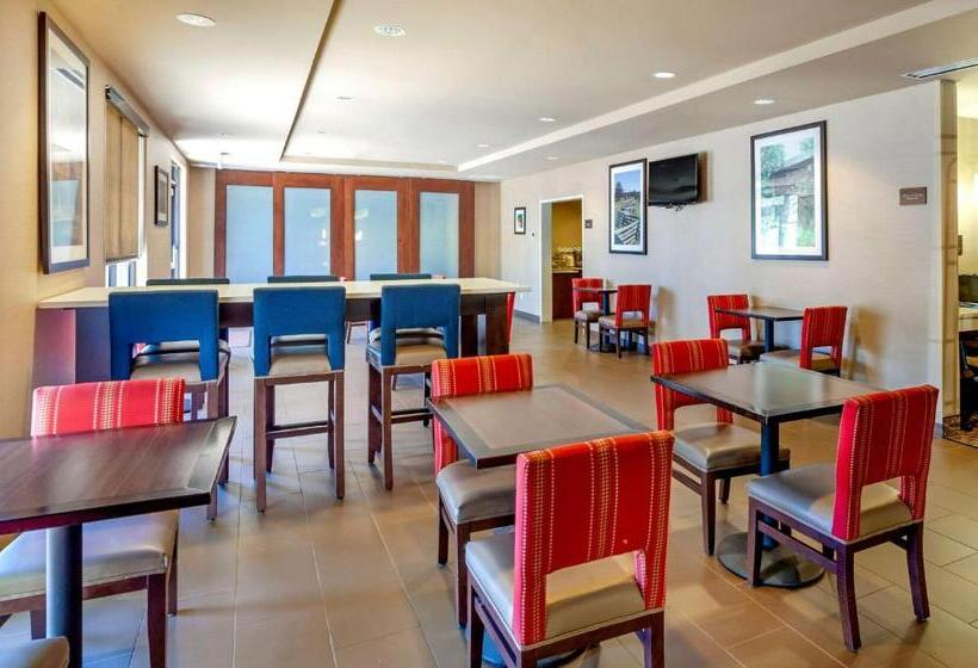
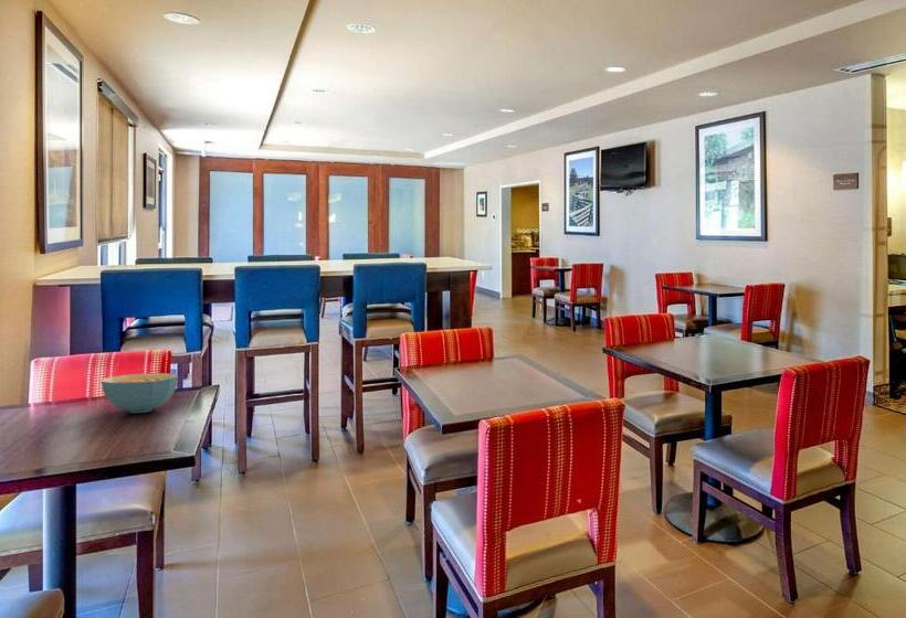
+ cereal bowl (140, 394)
